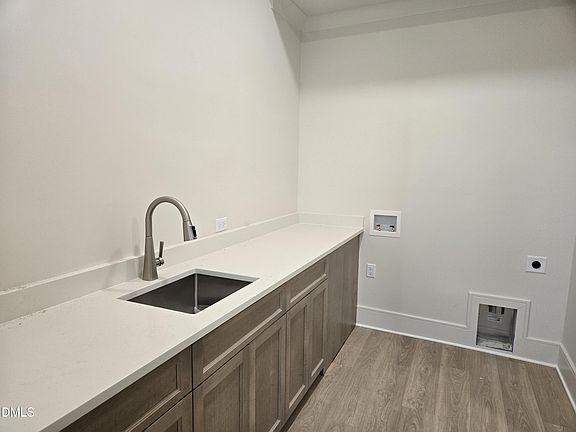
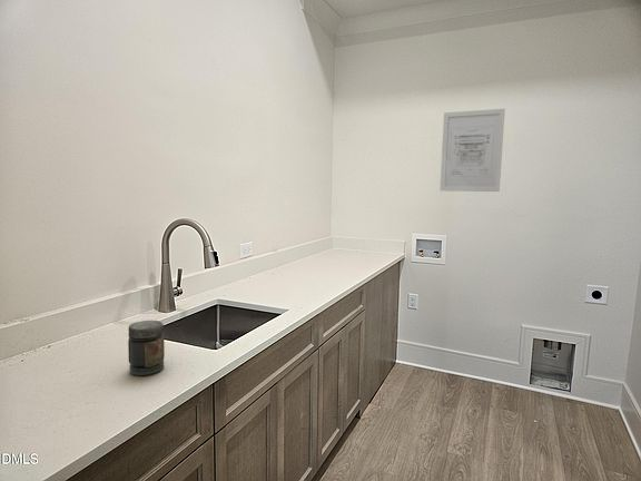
+ jar (147, 346)
+ wall art (471, 151)
